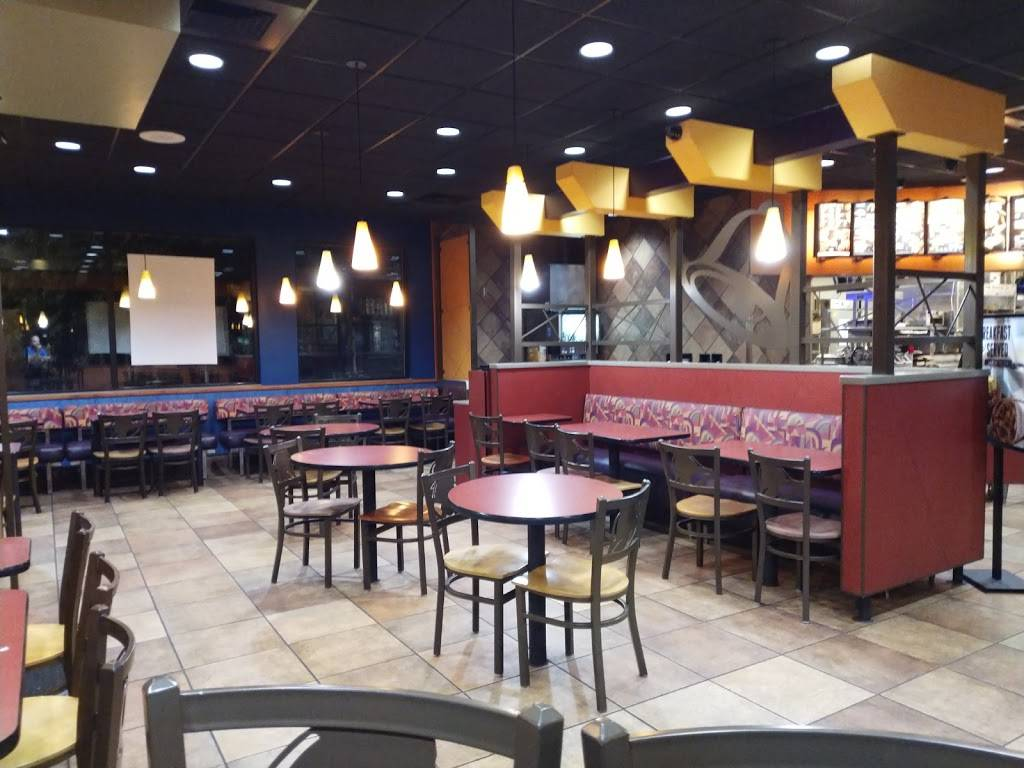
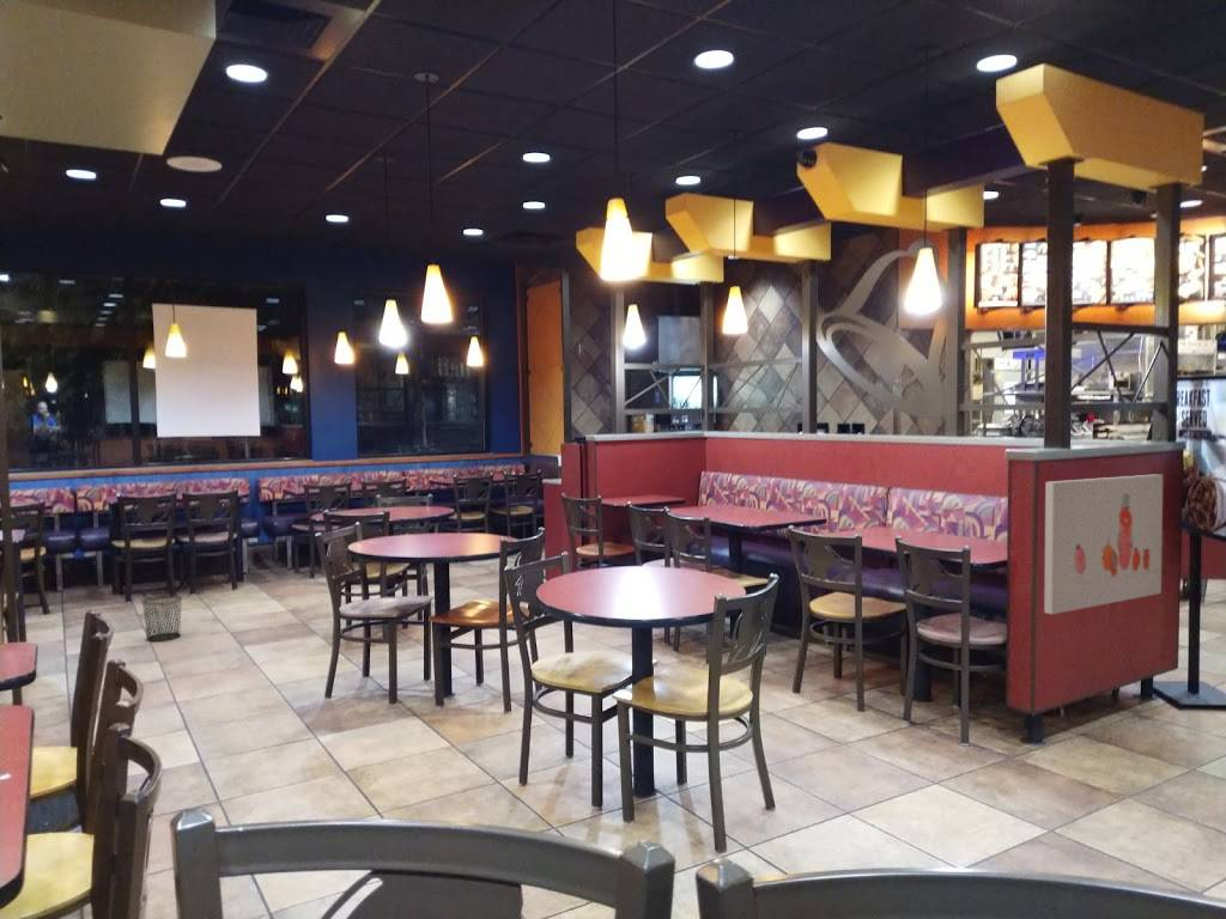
+ wall art (1106, 540)
+ waste bin (162, 617)
